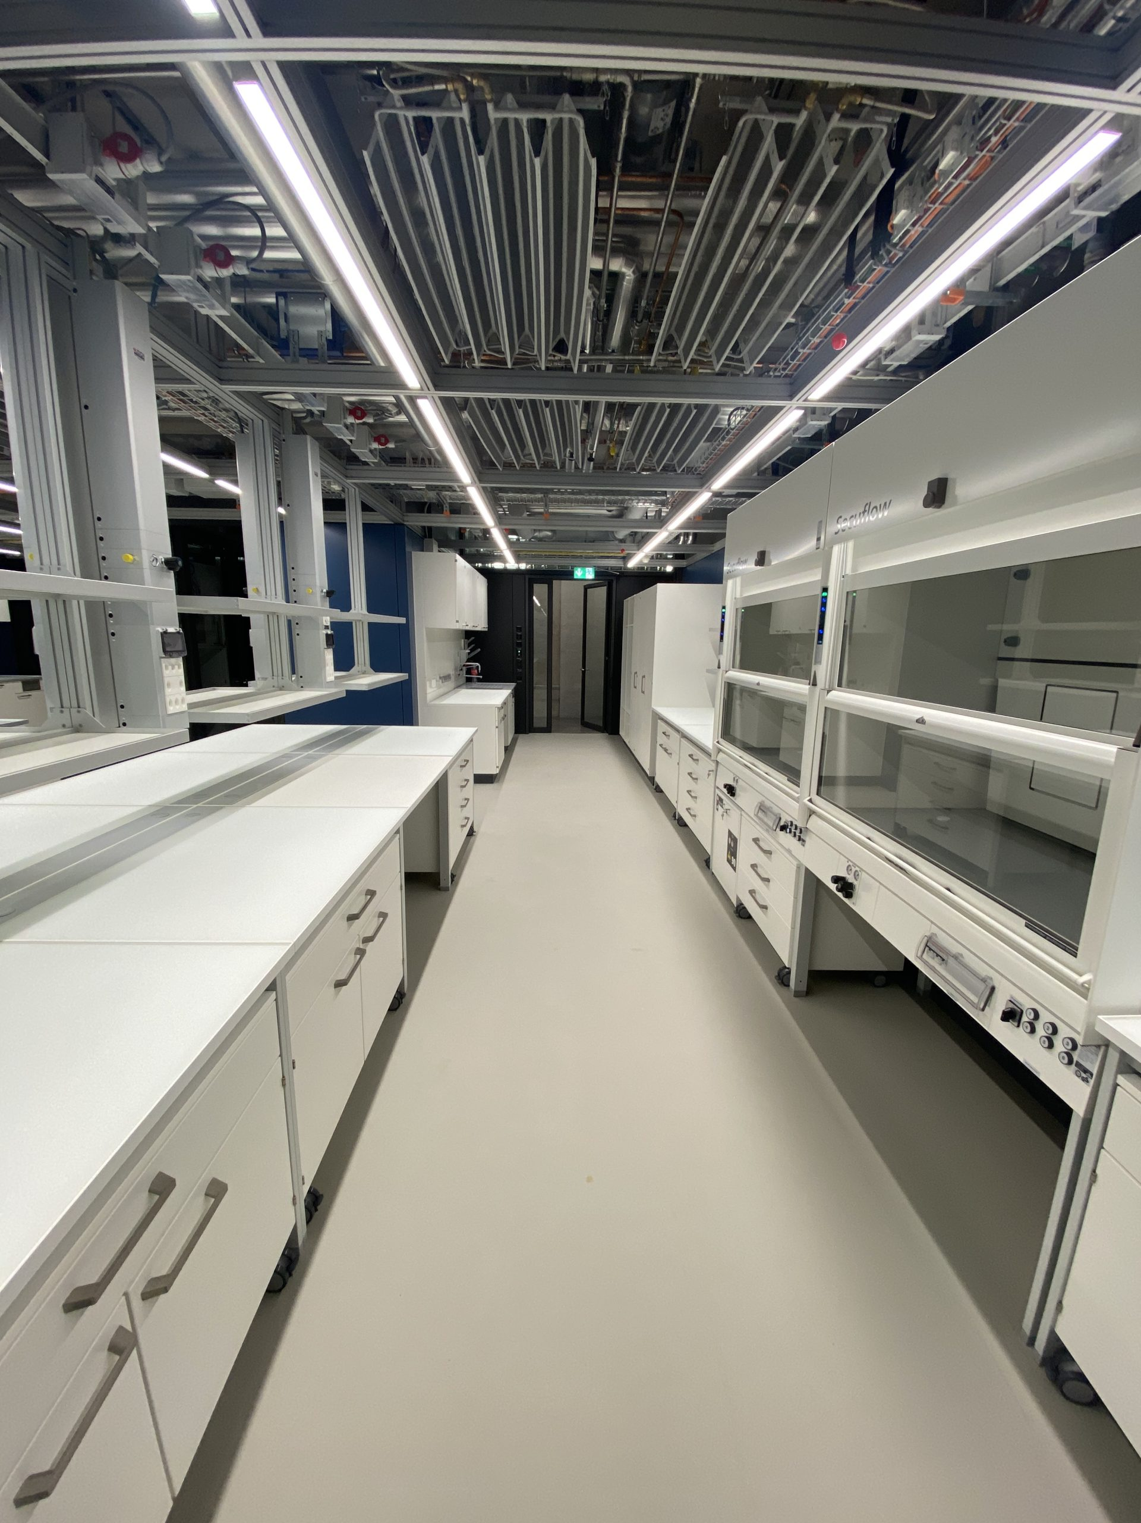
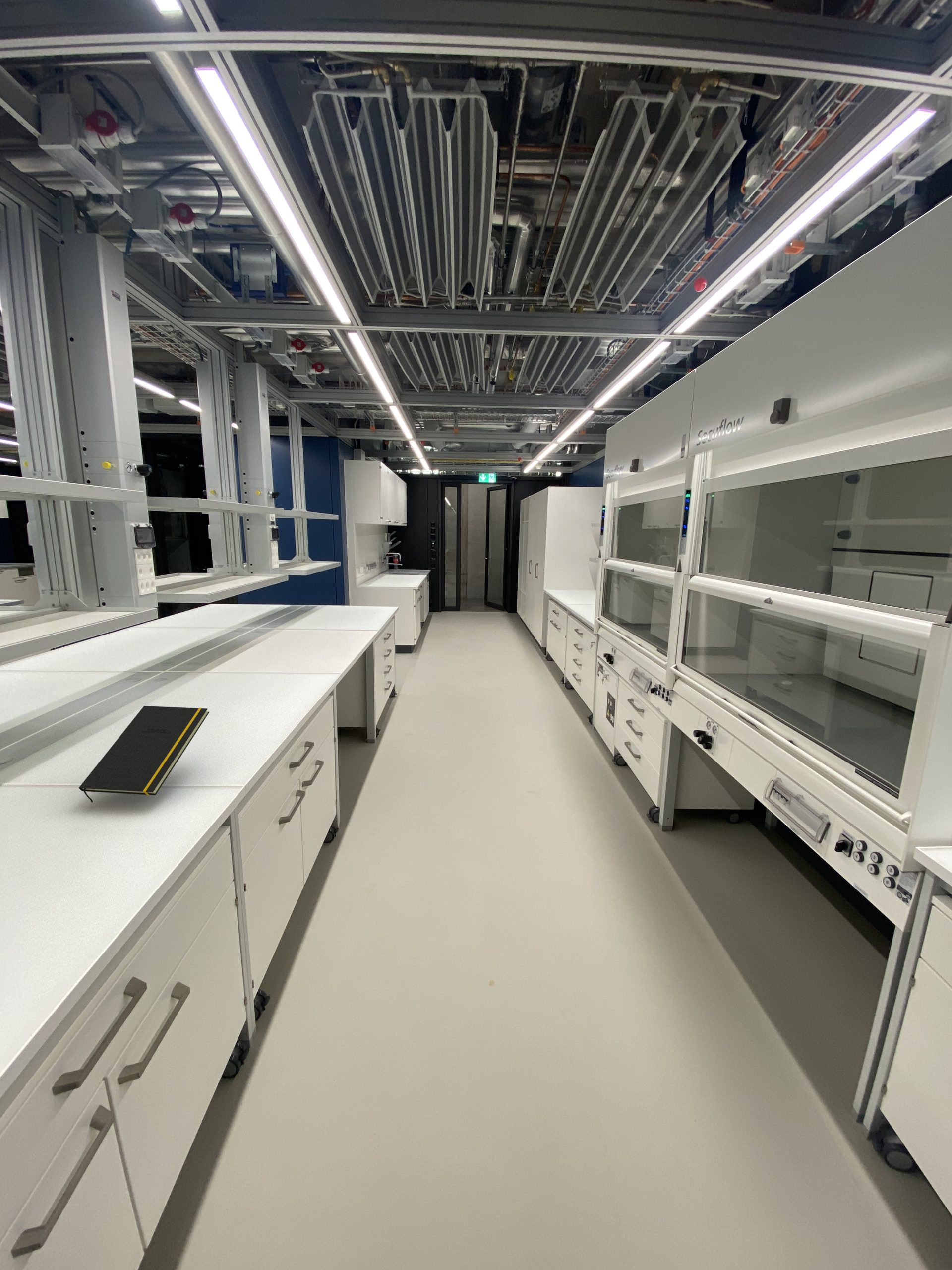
+ notepad (149, 753)
